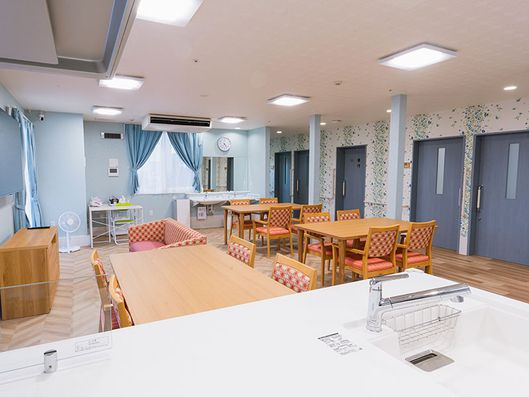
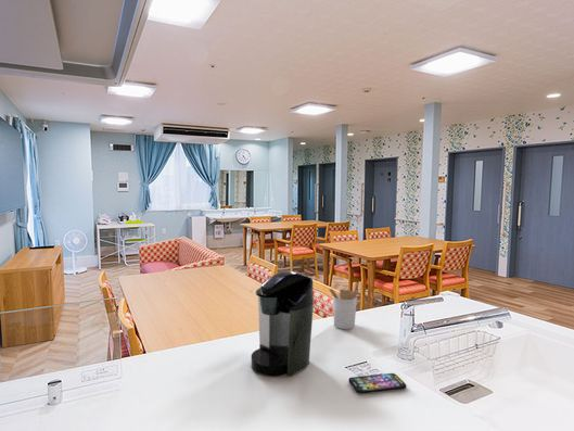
+ smartphone (377, 383)
+ utensil holder (345, 305)
+ coffee maker (275, 312)
